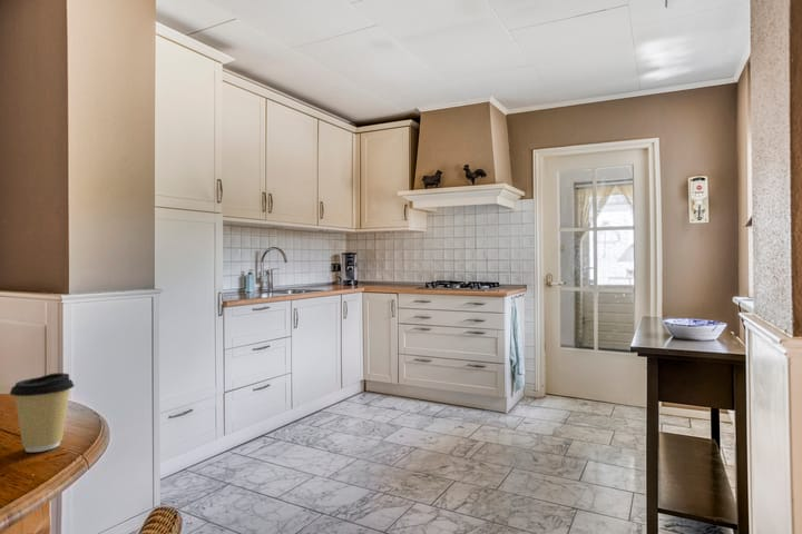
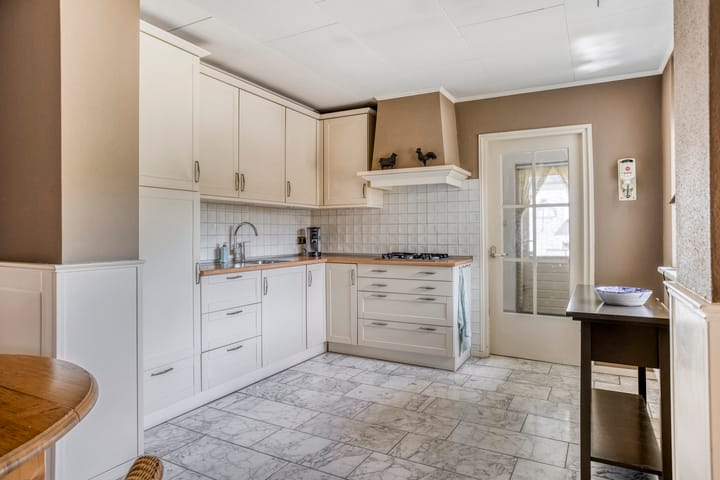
- coffee cup (42, 412)
